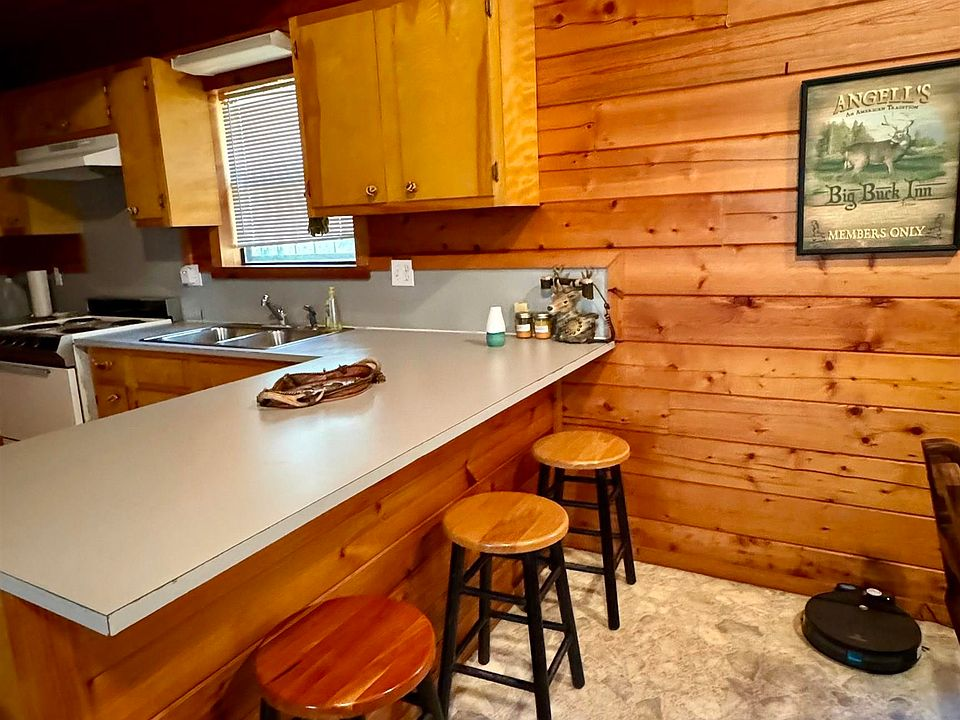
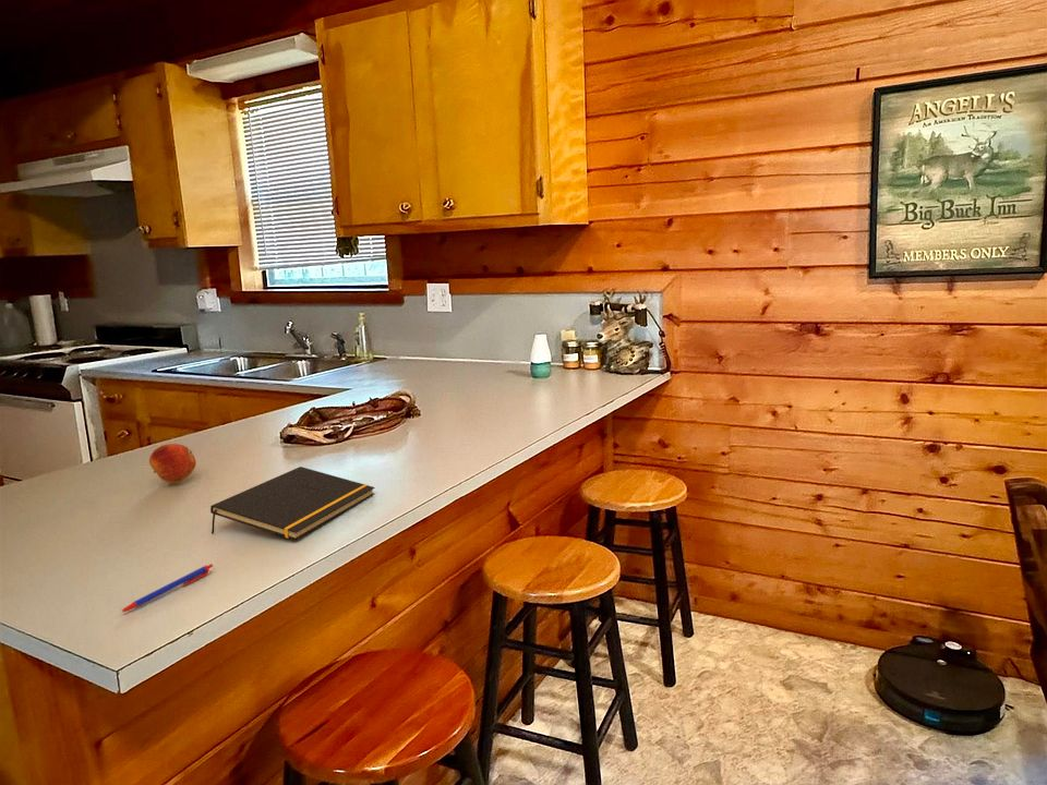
+ fruit (172, 463)
+ notepad (298, 499)
+ pen (168, 587)
